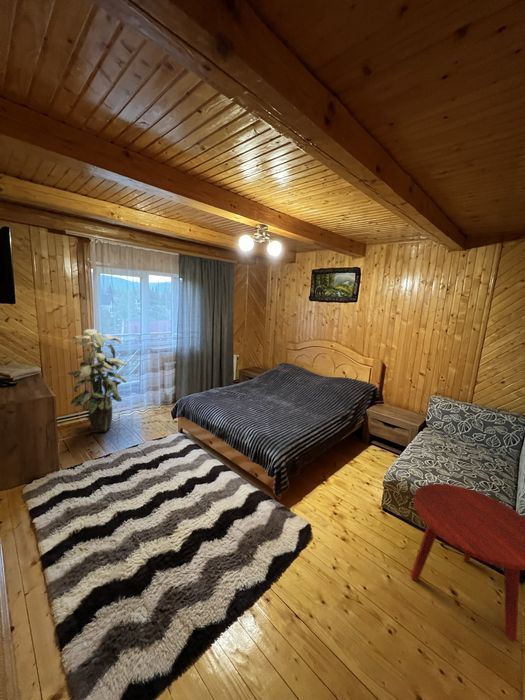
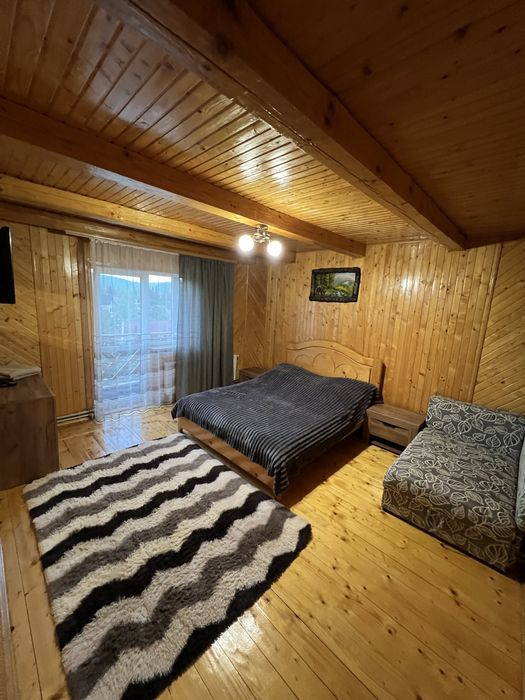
- indoor plant (97, 380)
- side table (467, 553)
